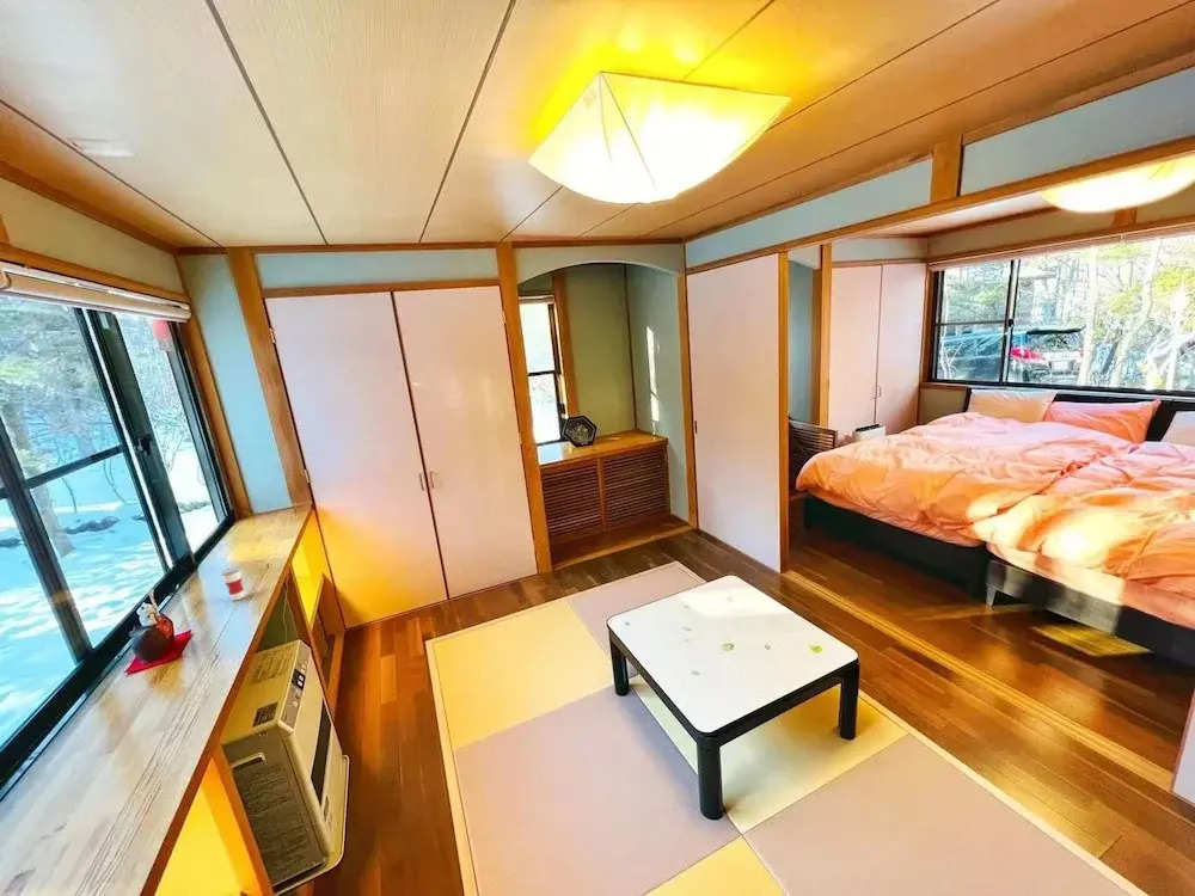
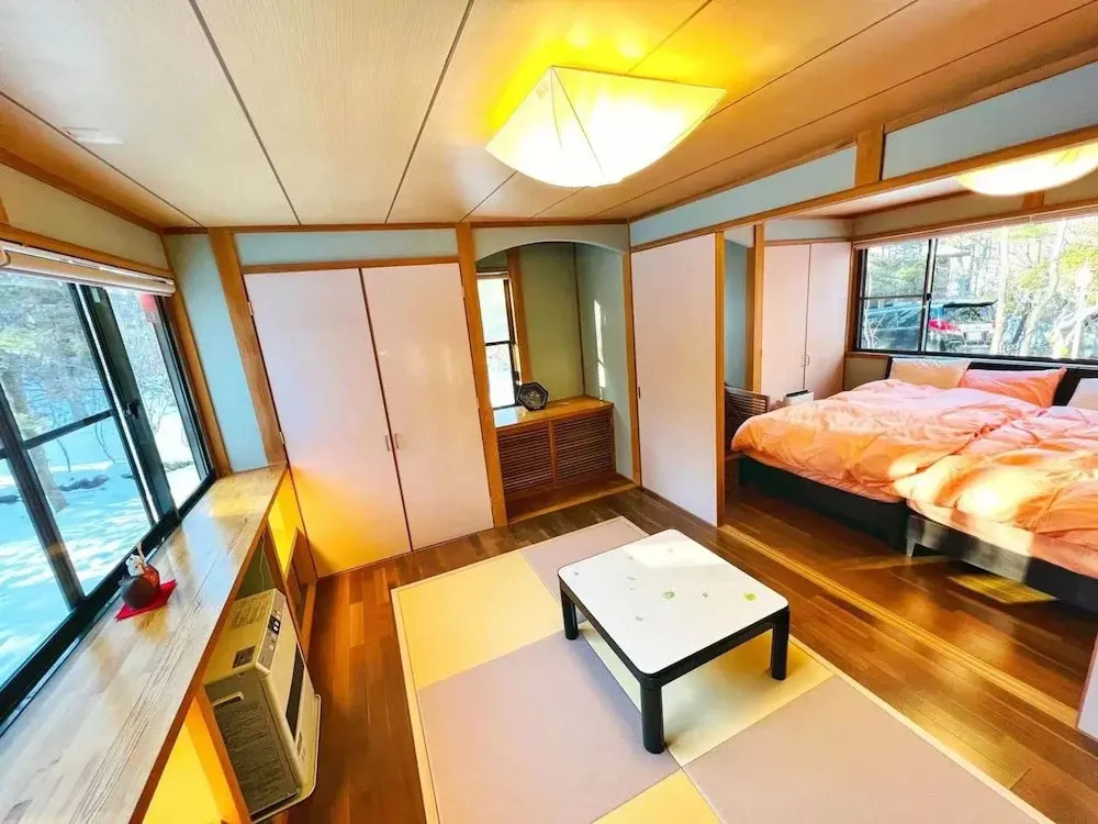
- cup (233, 578)
